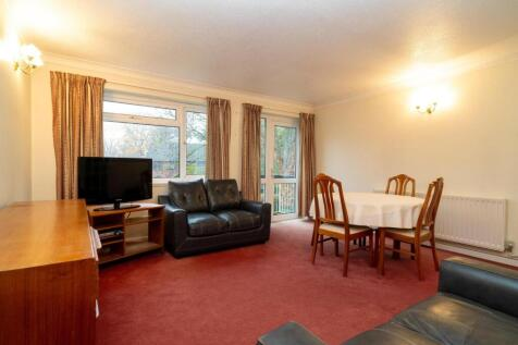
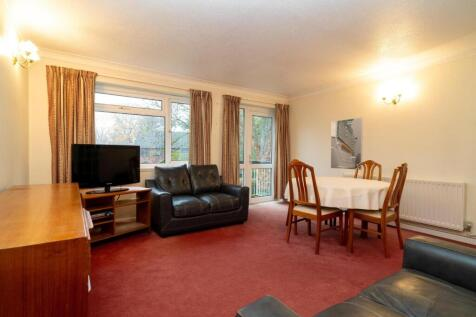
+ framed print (345, 144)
